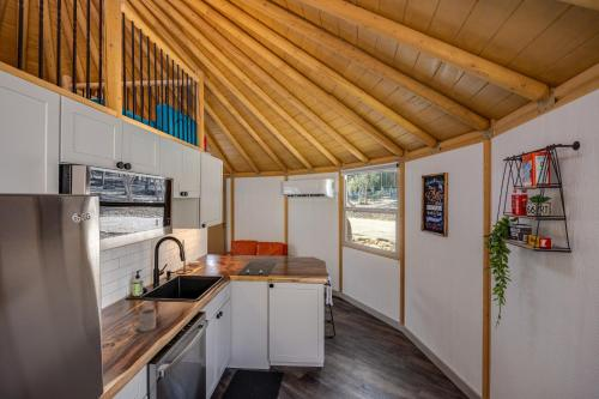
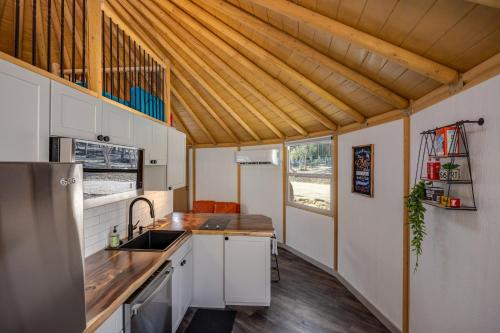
- mug (144, 320)
